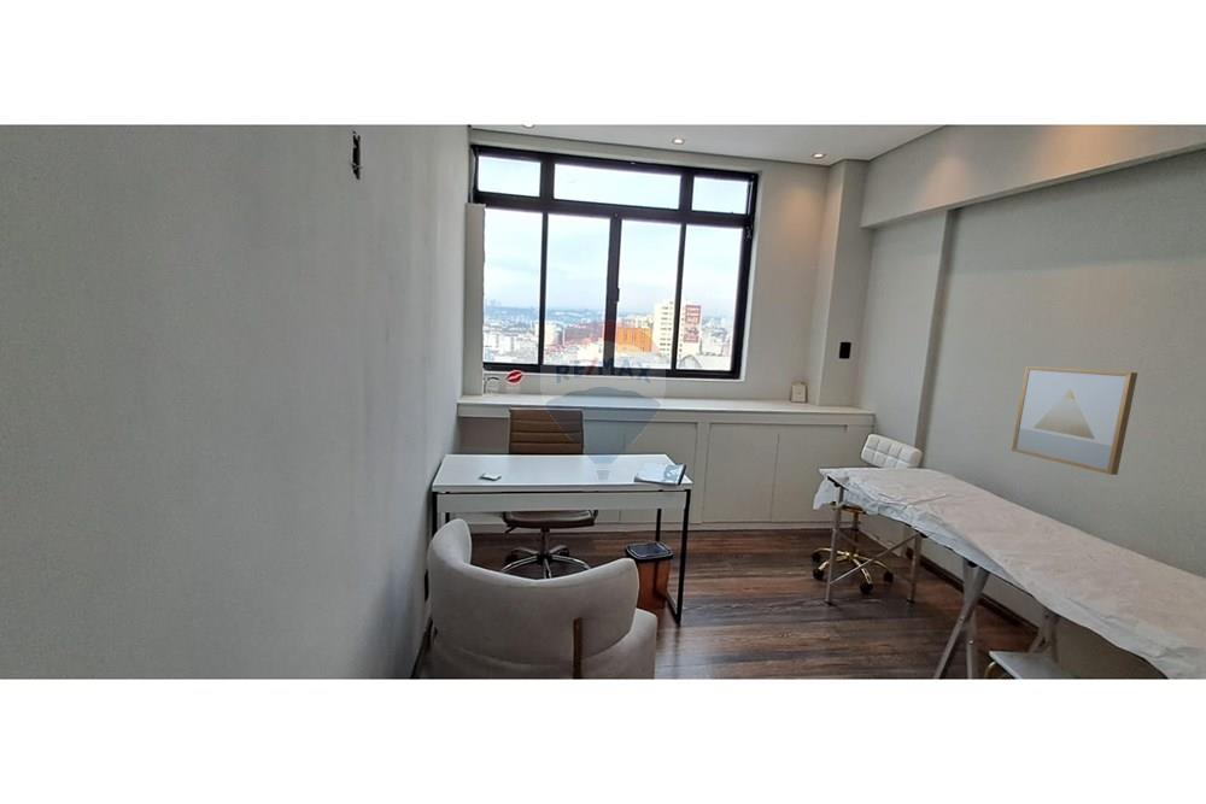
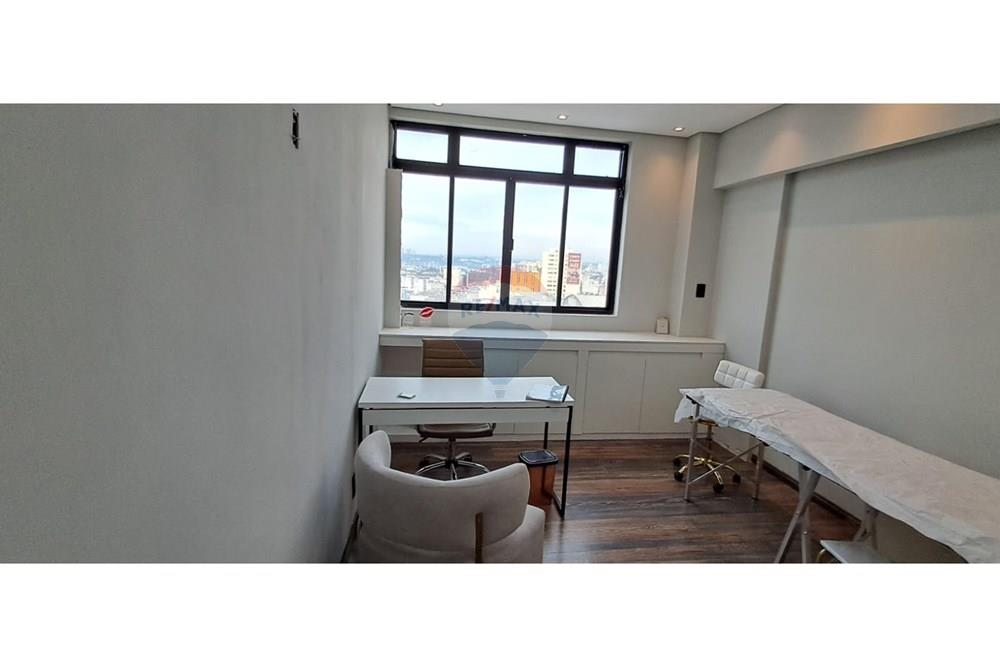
- wall art (1067, 416)
